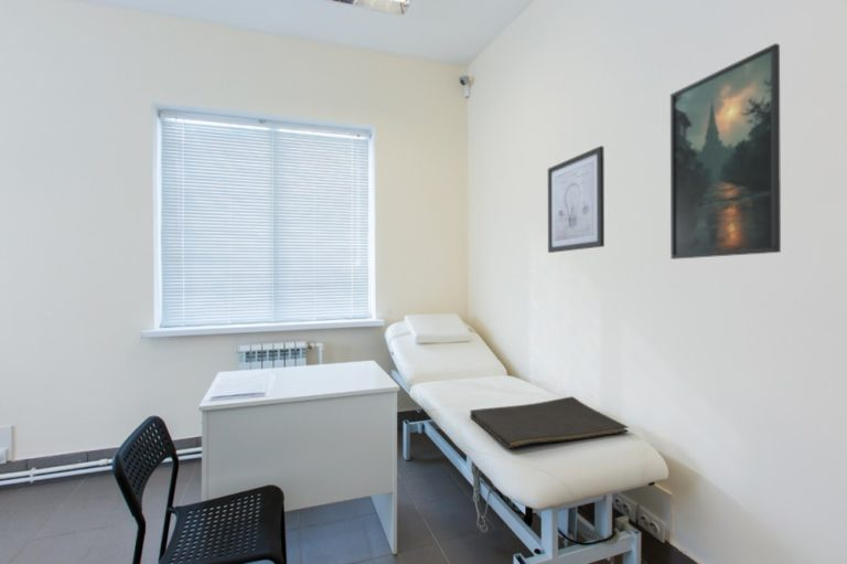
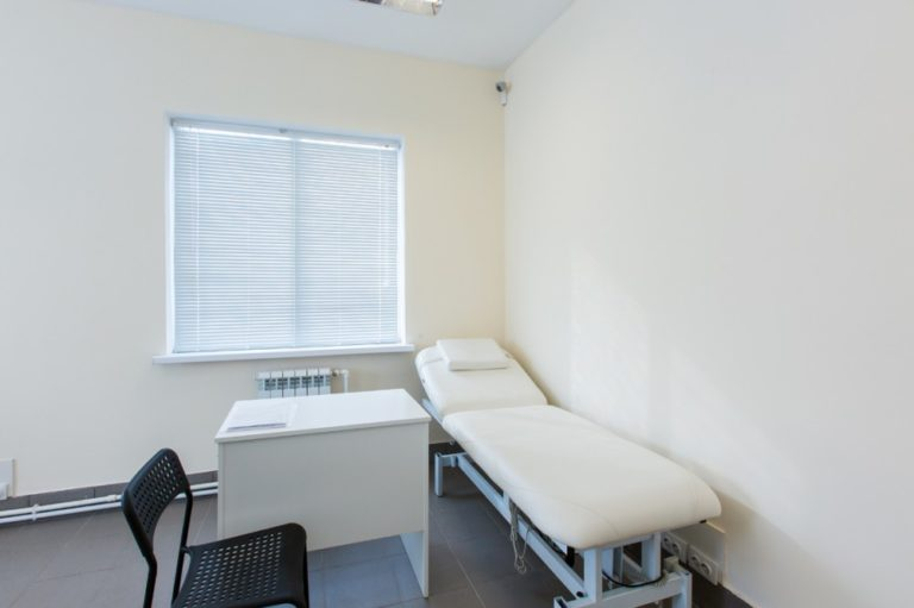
- wall art (572, 203)
- hand towel (545, 419)
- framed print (718, 163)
